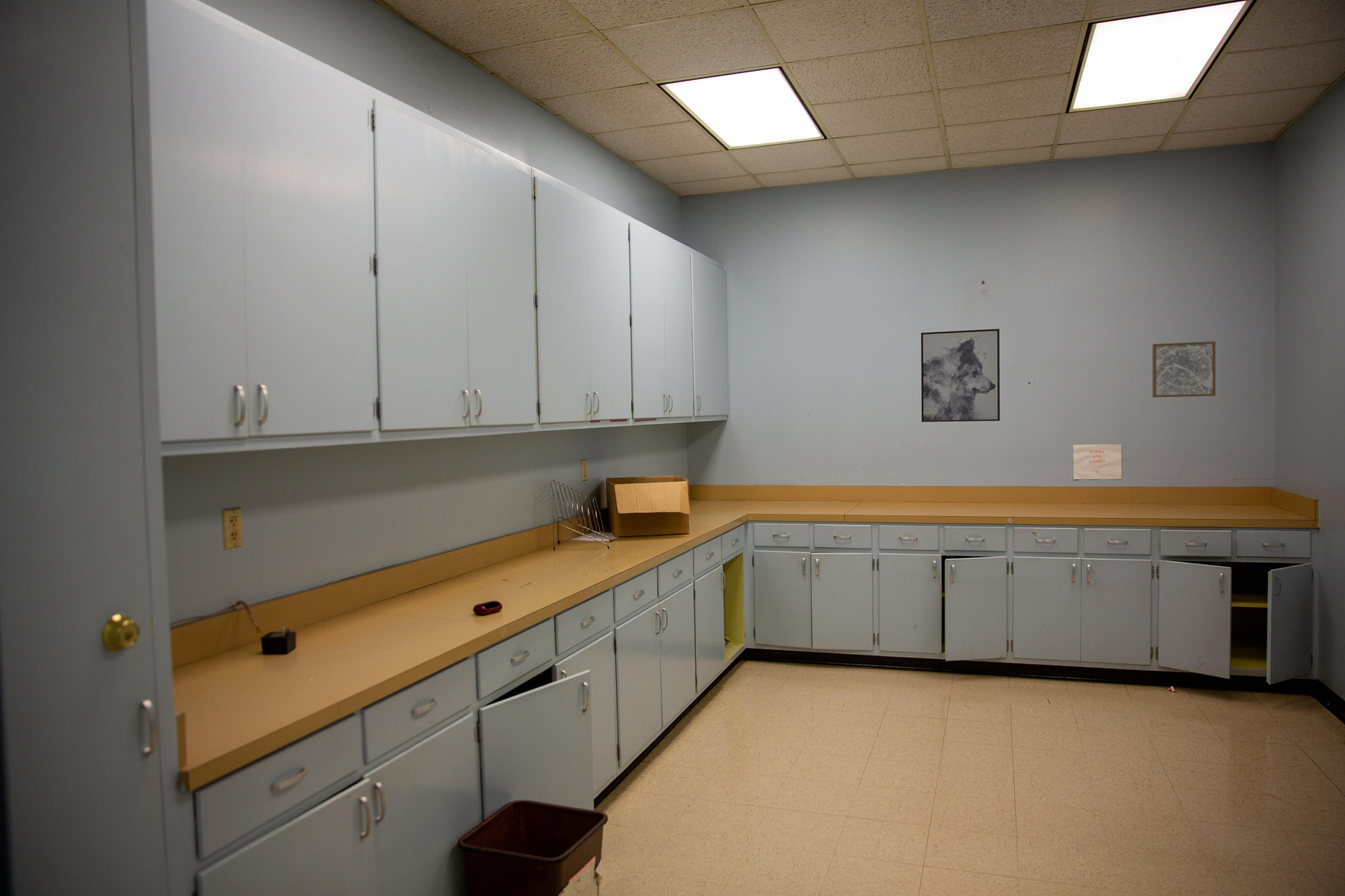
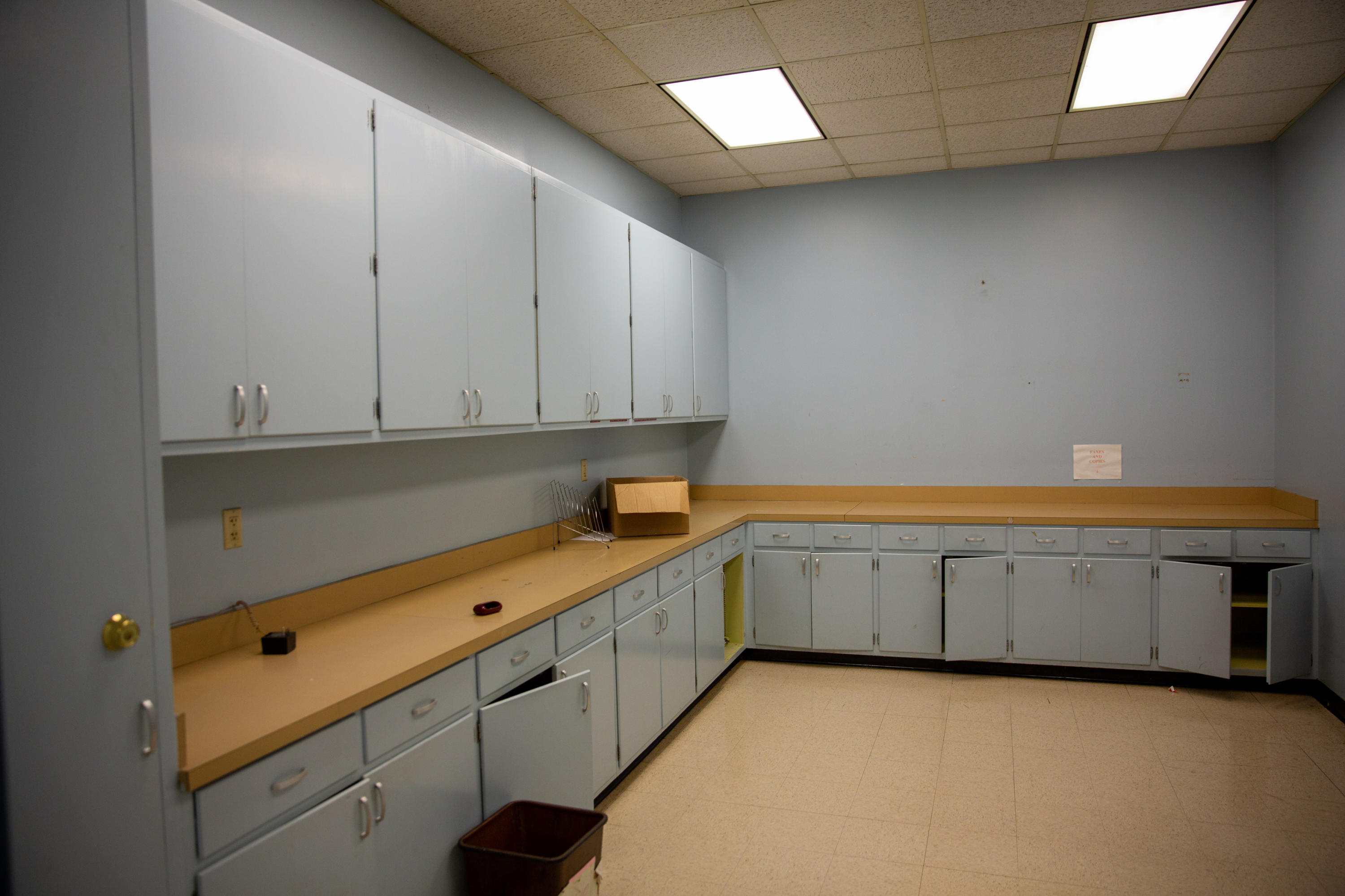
- wall art (960, 376)
- wall art (1183, 370)
